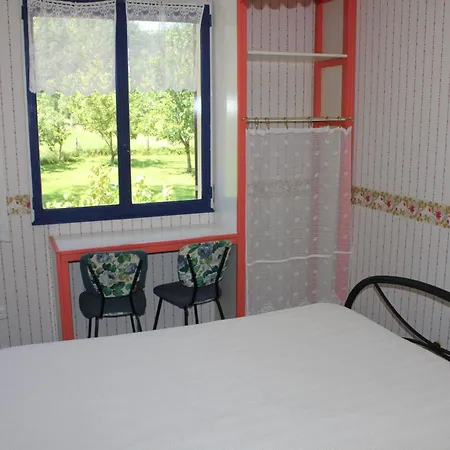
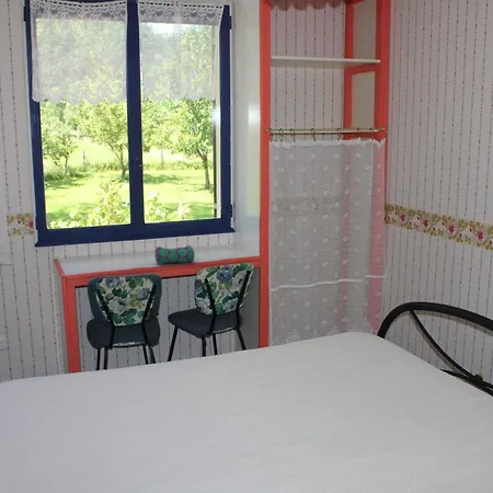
+ pencil case (174, 254)
